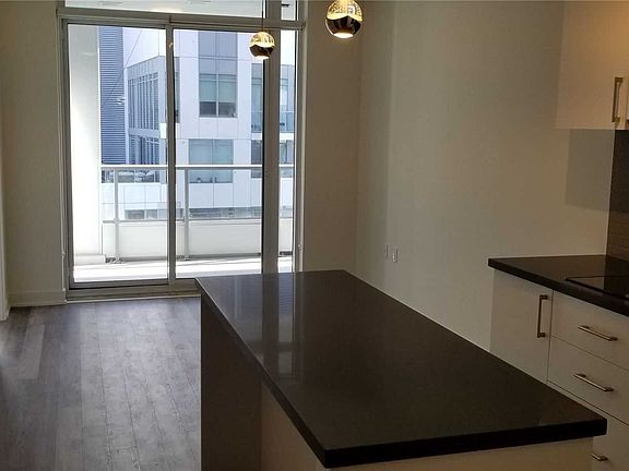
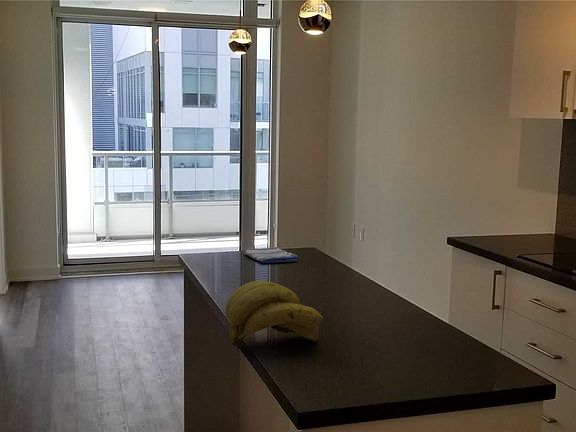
+ dish towel (270, 254)
+ banana bunch (275, 312)
